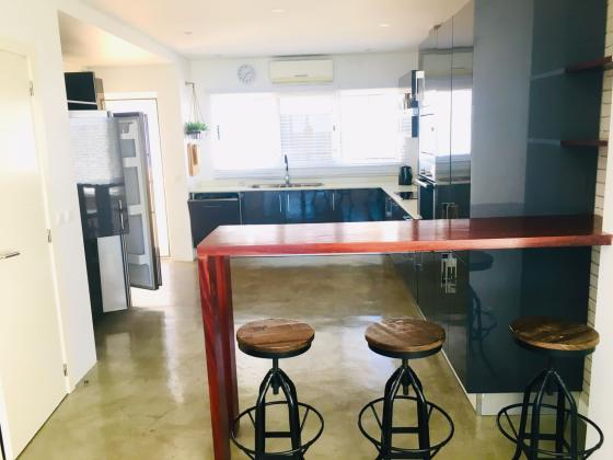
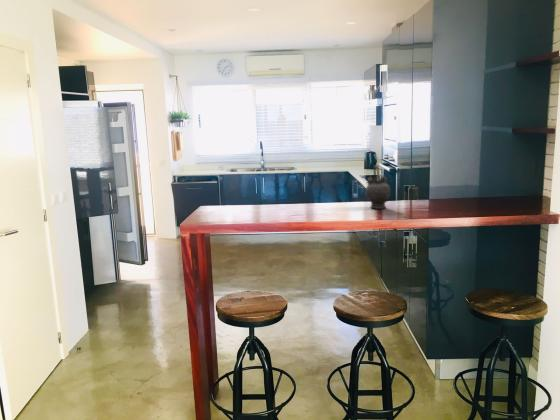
+ teapot (377, 186)
